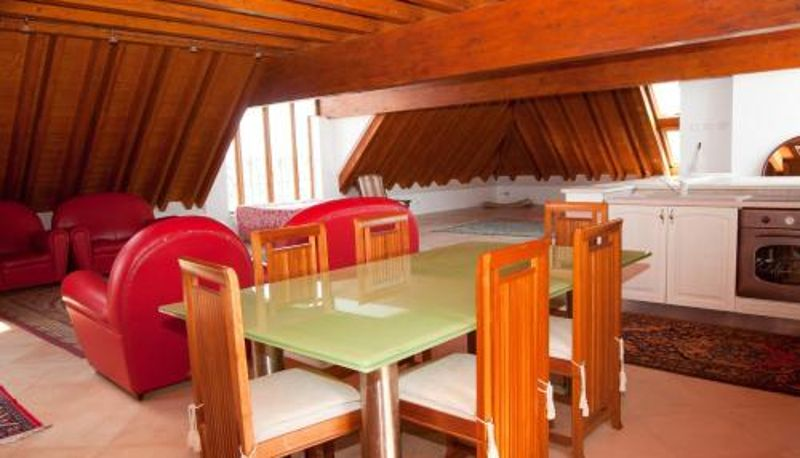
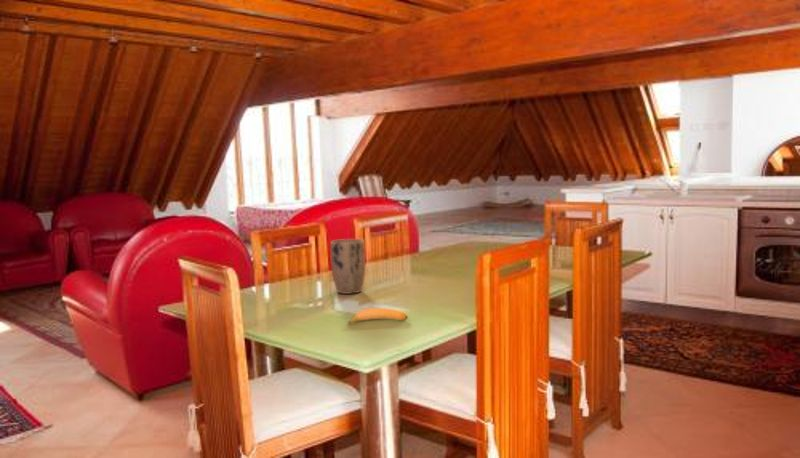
+ plant pot (348, 266)
+ banana (378, 315)
